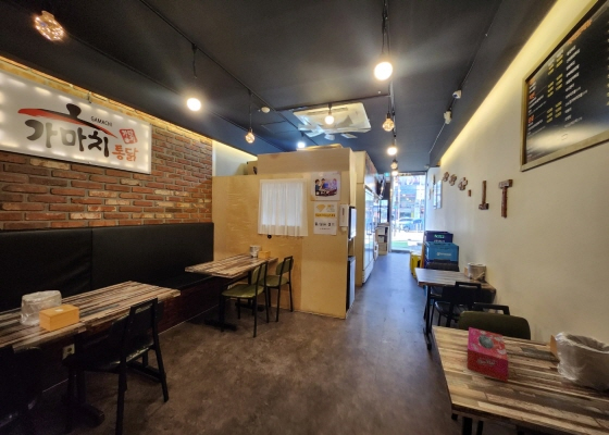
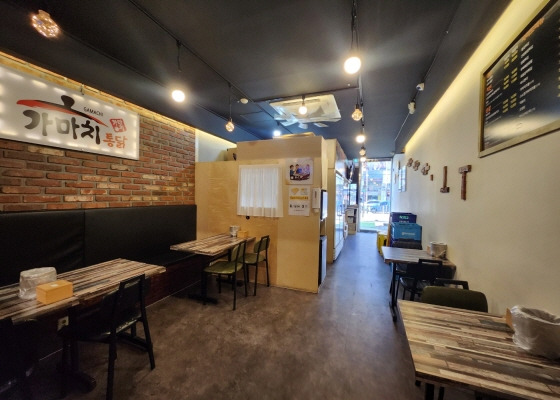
- tissue box (485, 350)
